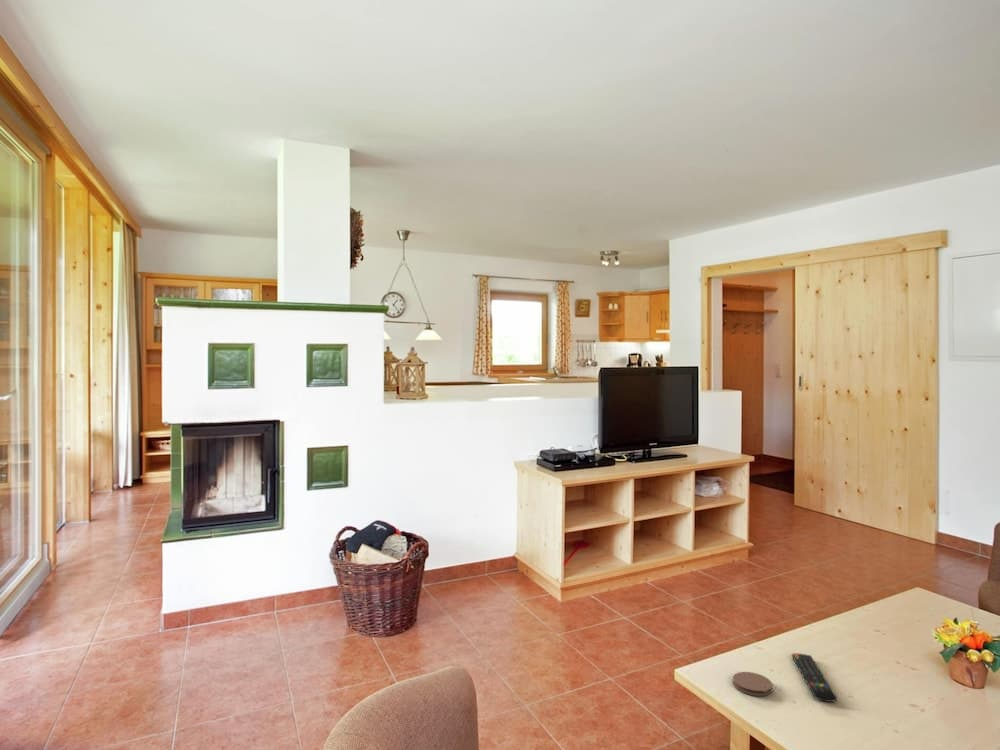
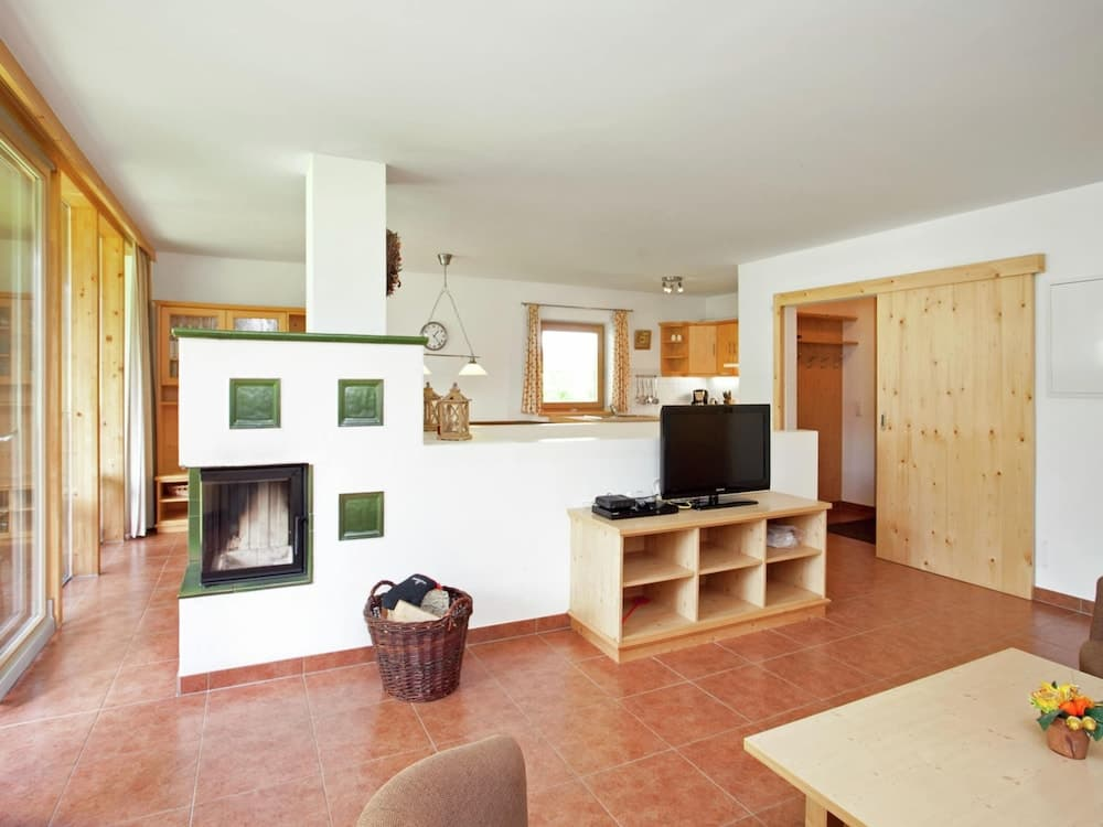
- coaster (752, 683)
- remote control (812, 676)
